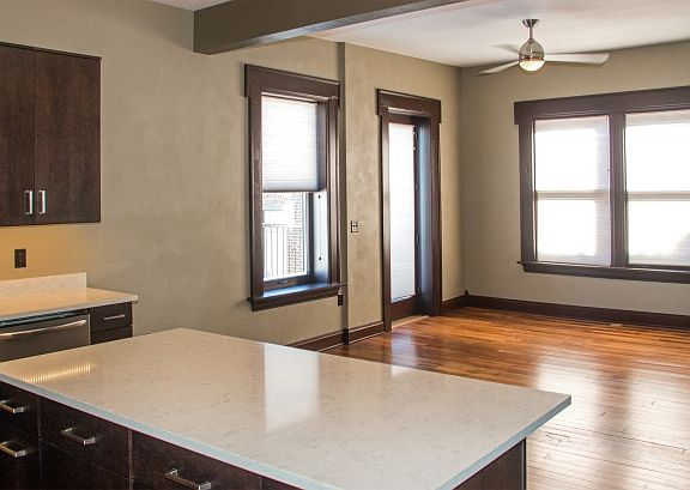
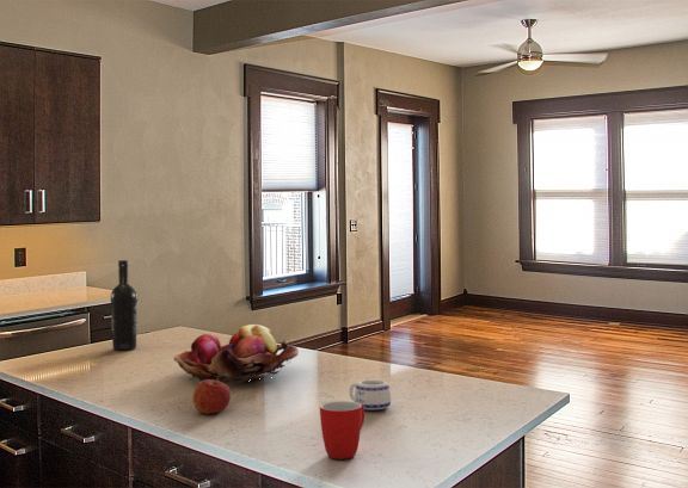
+ wine bottle (123, 304)
+ mug (368, 394)
+ apple (211, 395)
+ mug (346, 428)
+ fruit basket (240, 351)
